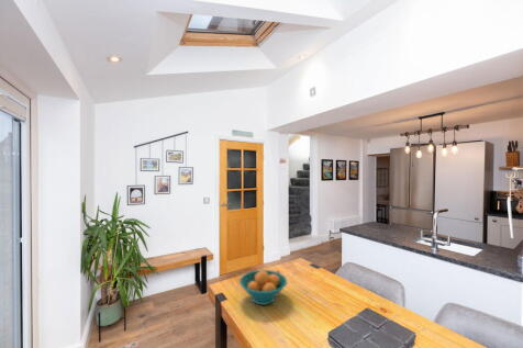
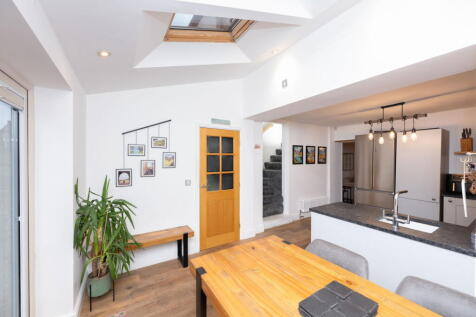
- fruit bowl (263, 284)
